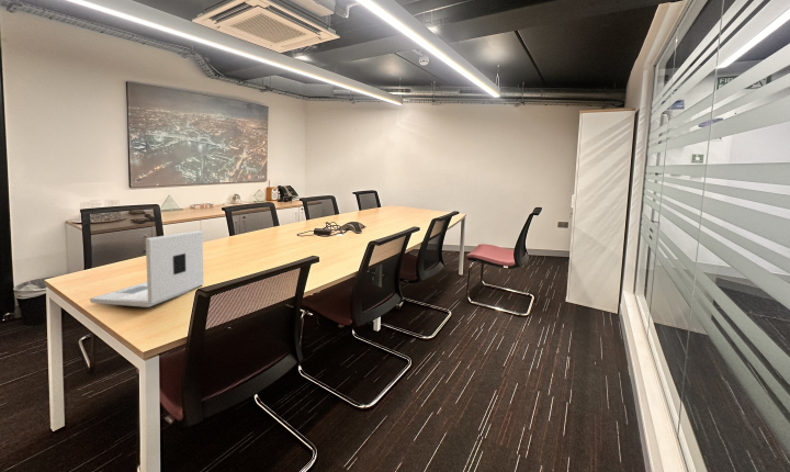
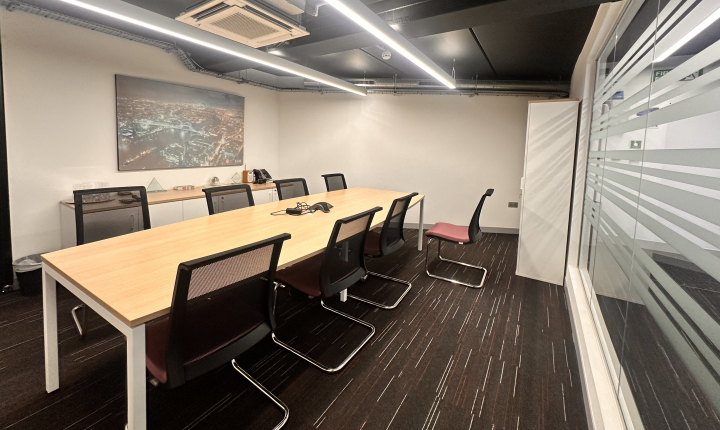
- laptop (150, 263)
